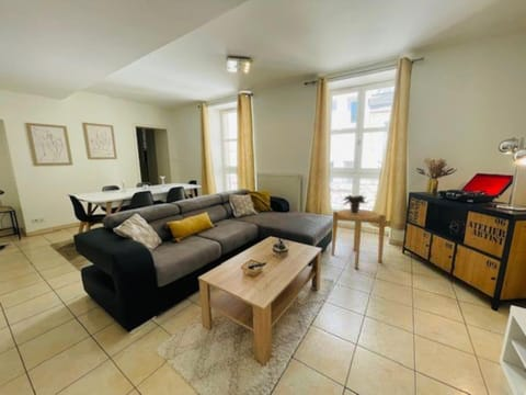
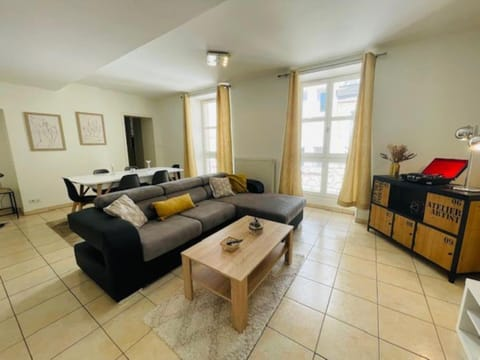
- potted plant (354, 204)
- side table (356, 236)
